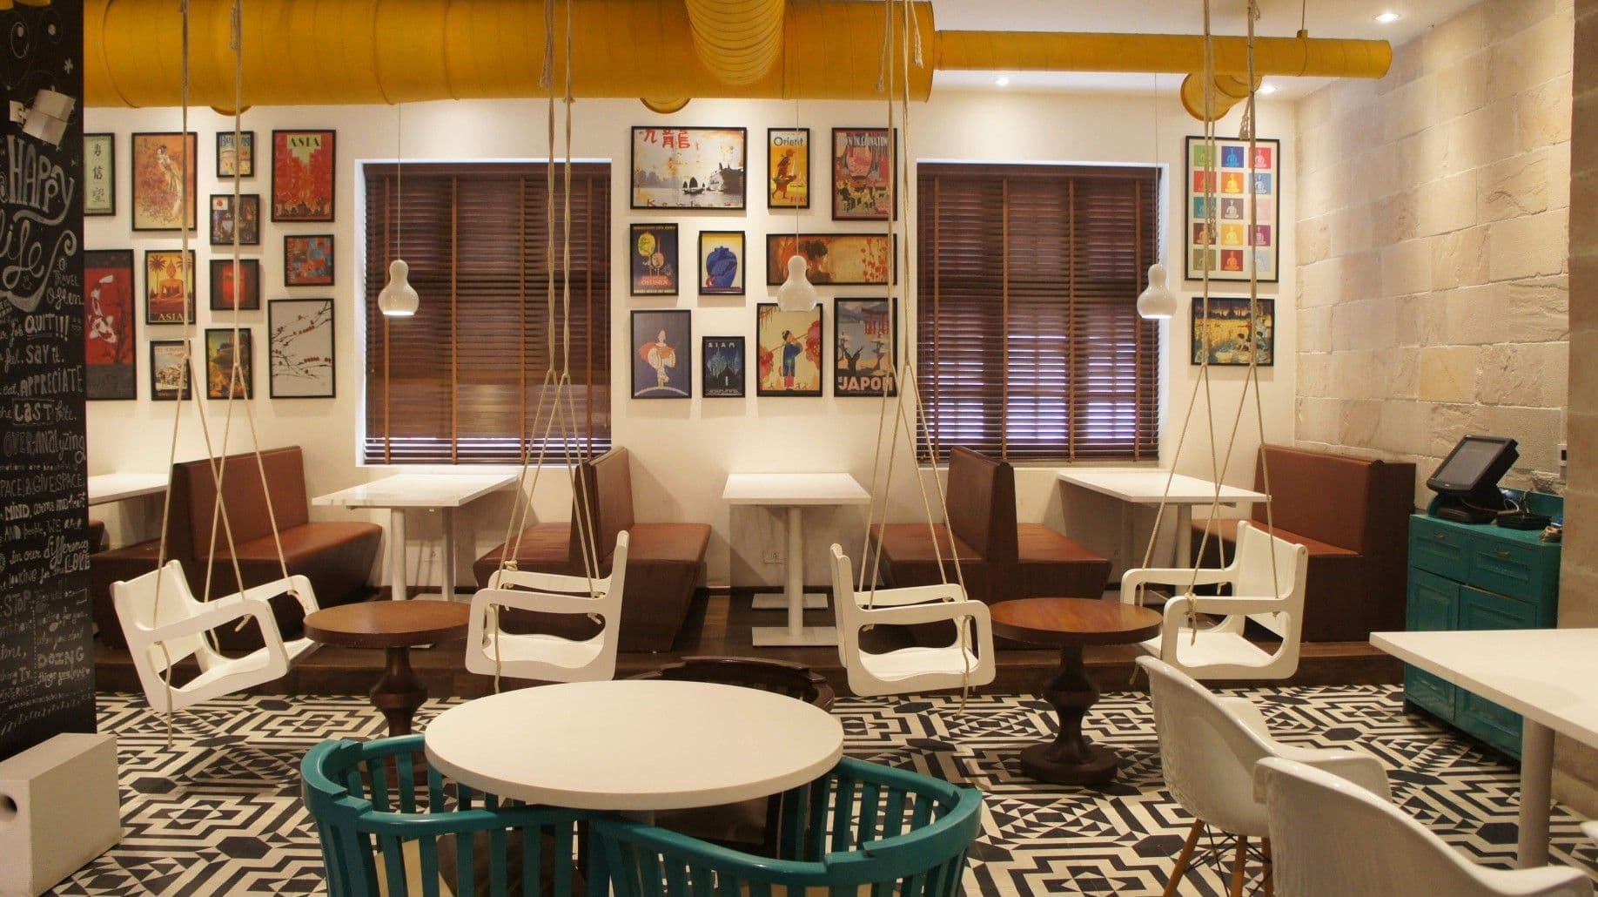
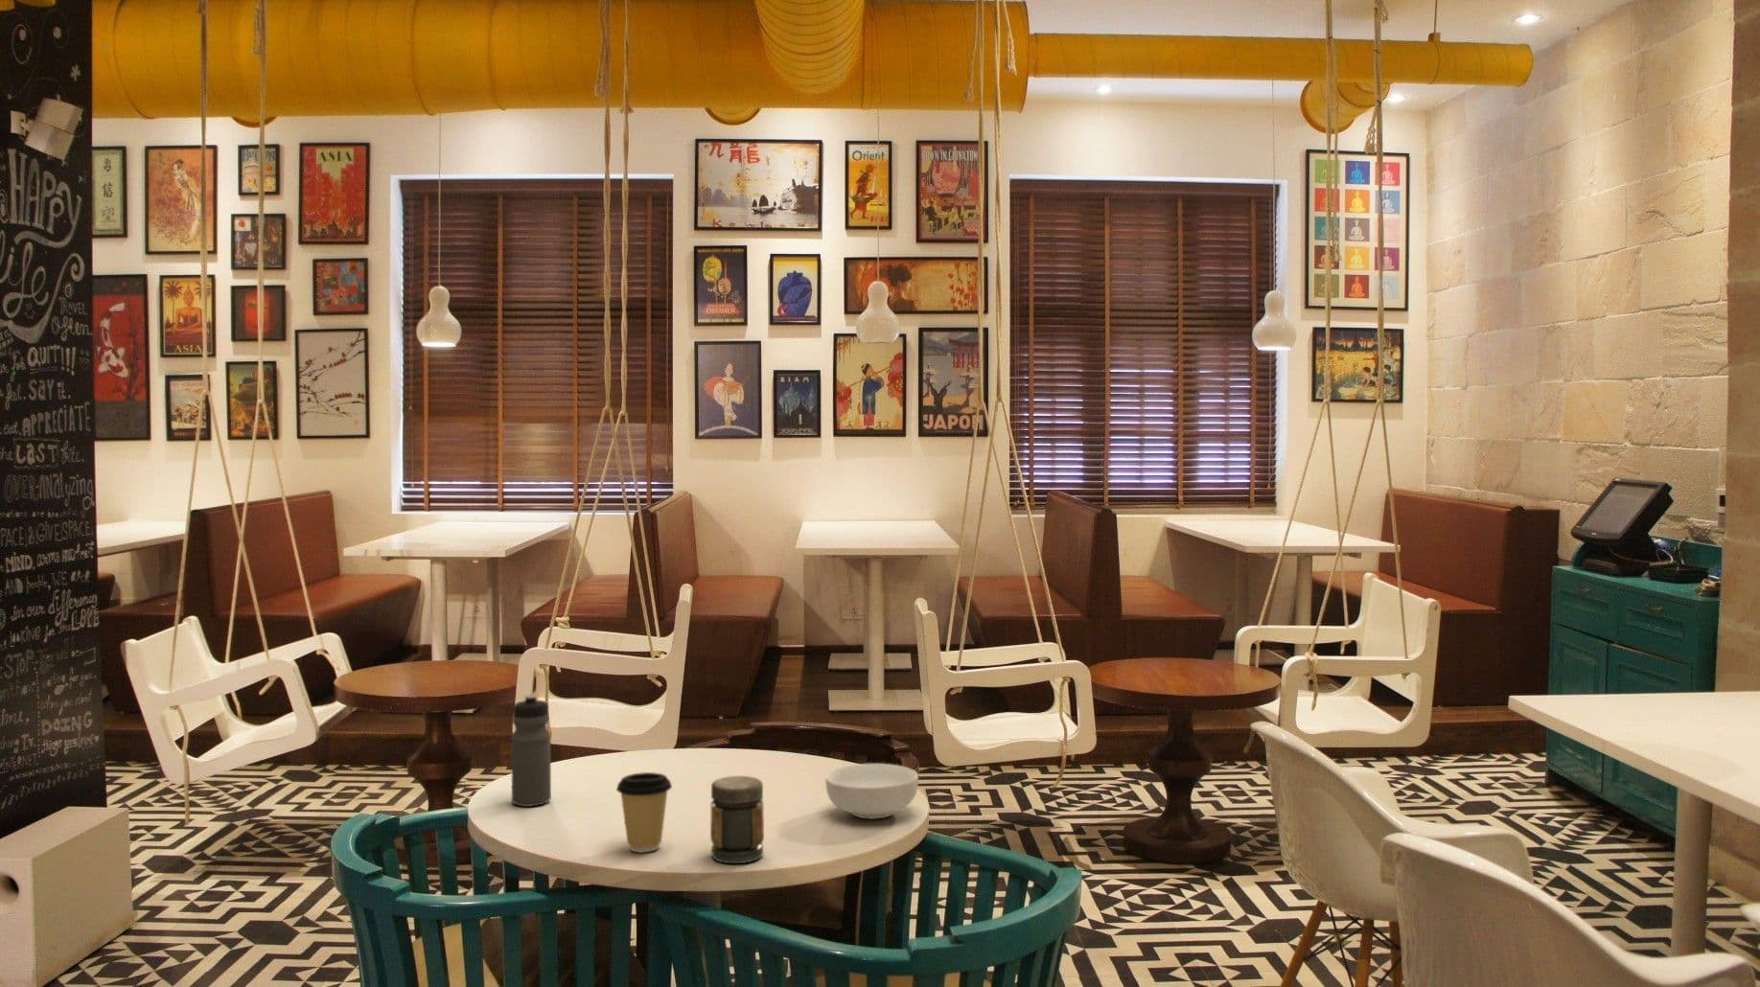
+ cereal bowl (872, 792)
+ jar (737, 818)
+ coffee cup (644, 811)
+ water bottle (531, 748)
